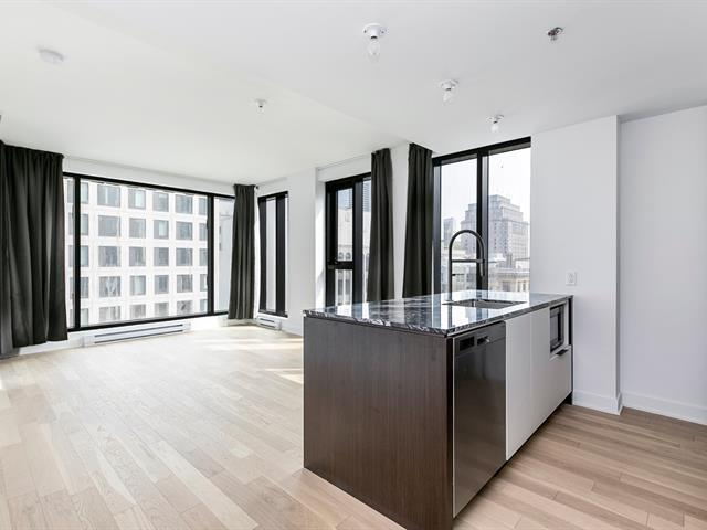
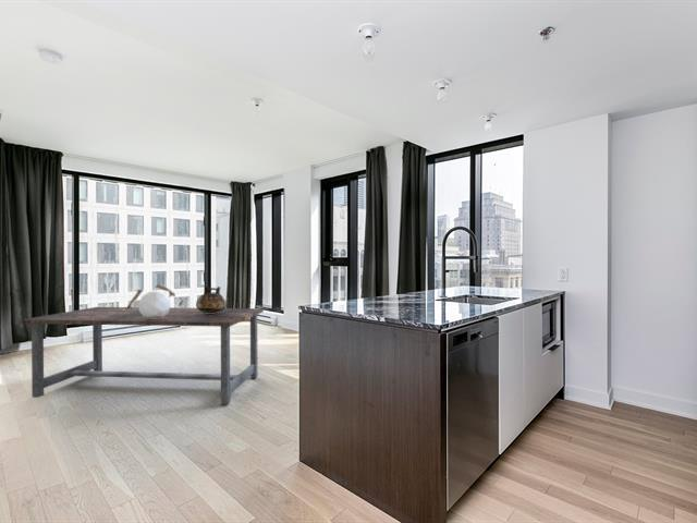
+ decorative sphere (154, 301)
+ ceramic vessel (210, 300)
+ dining table (154, 373)
